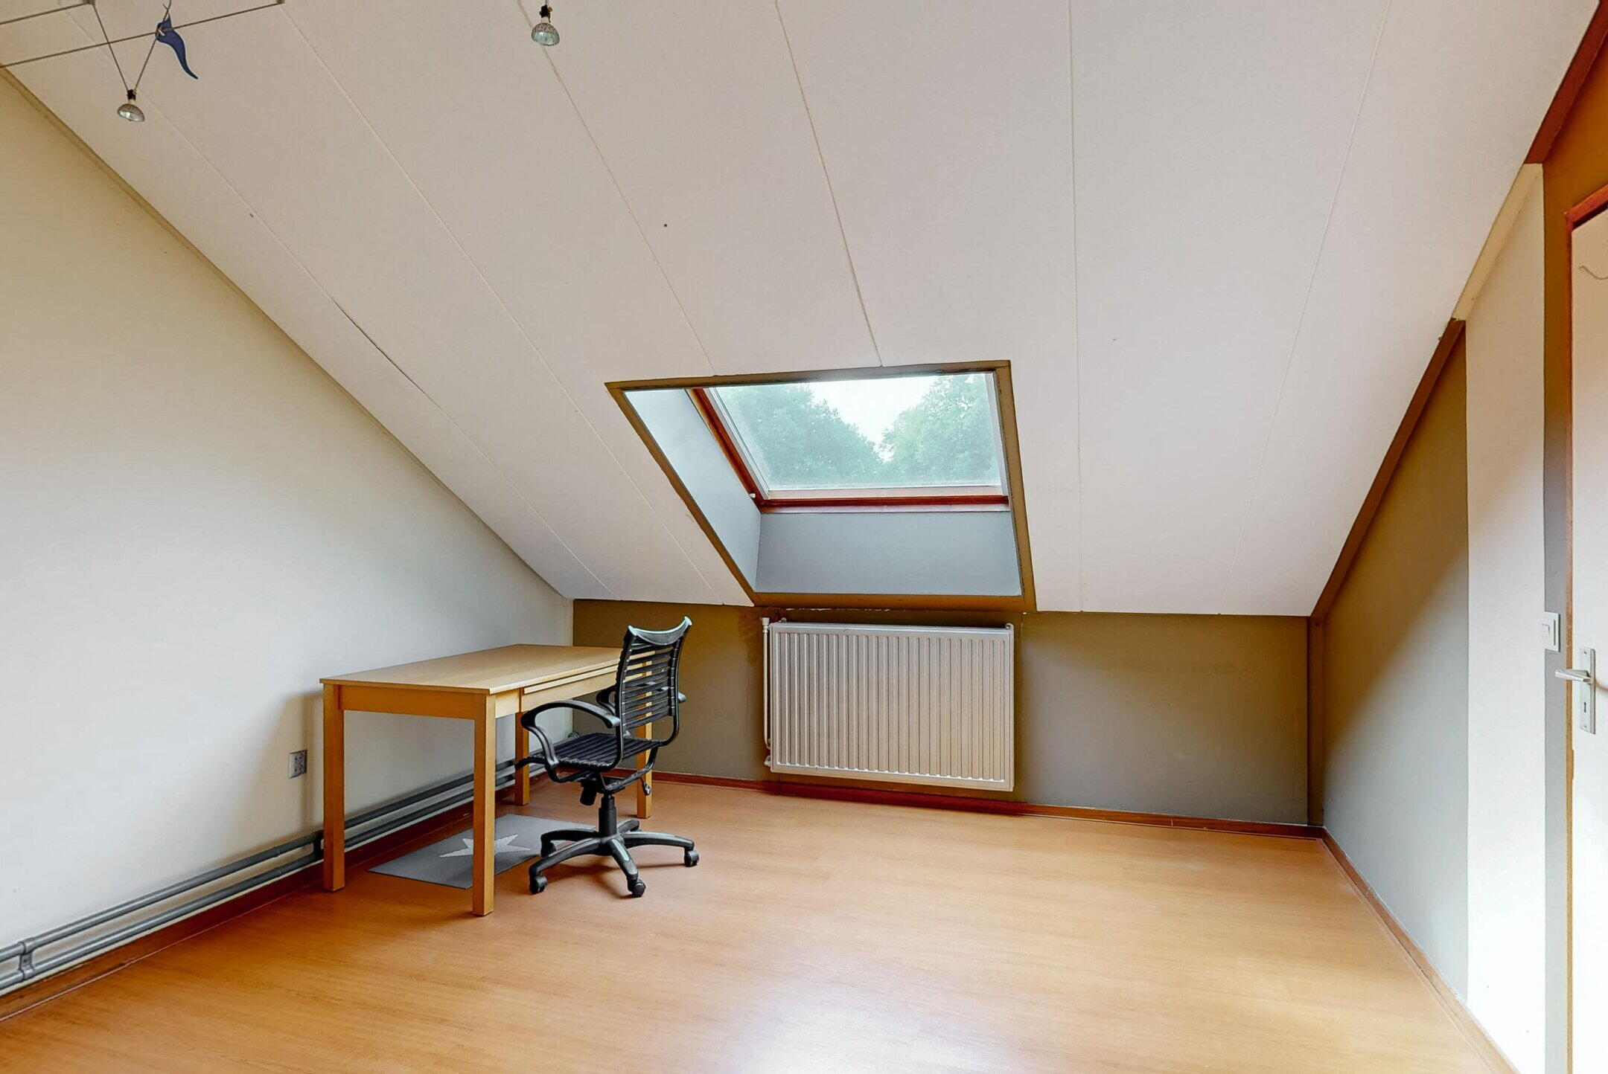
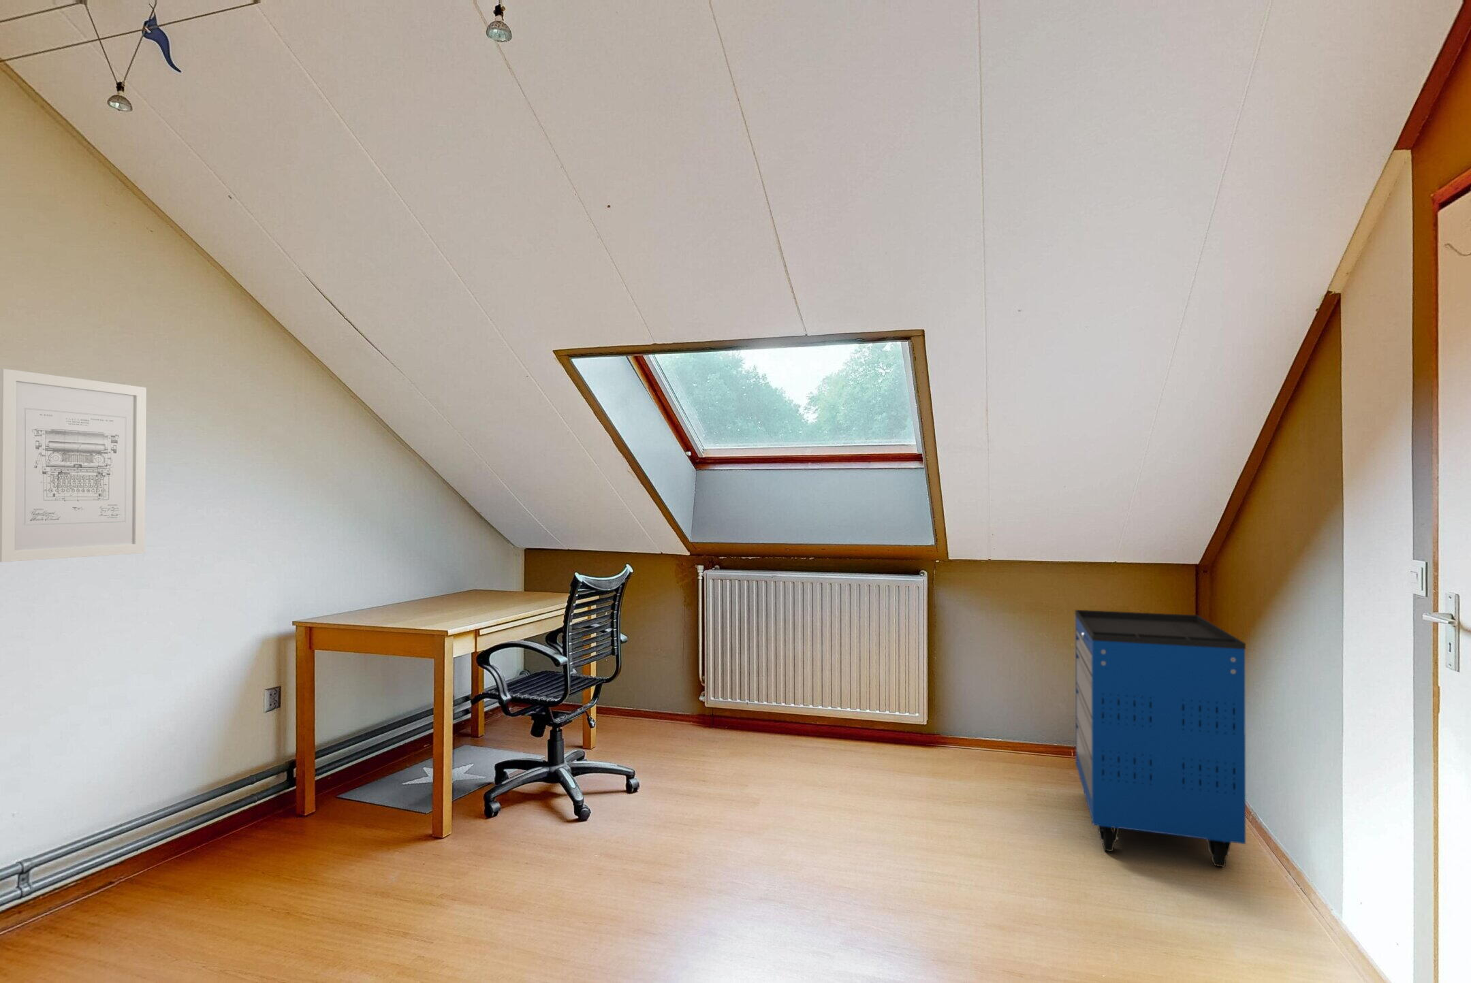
+ wall art (78, 467)
+ storage cabinet (1147, 724)
